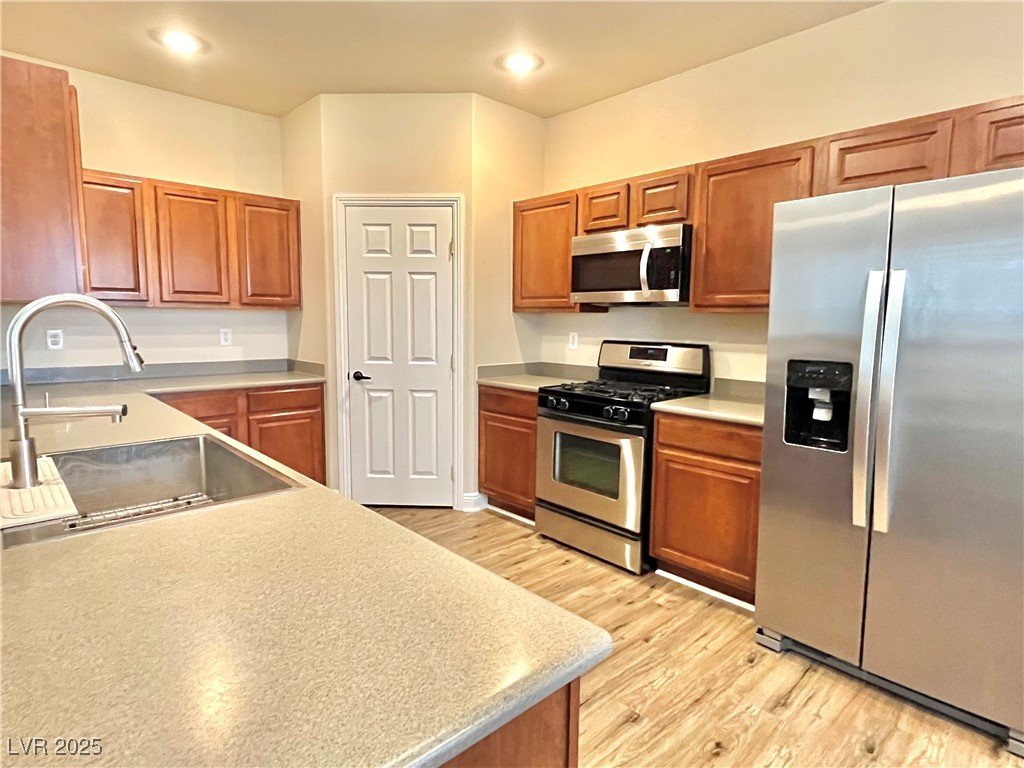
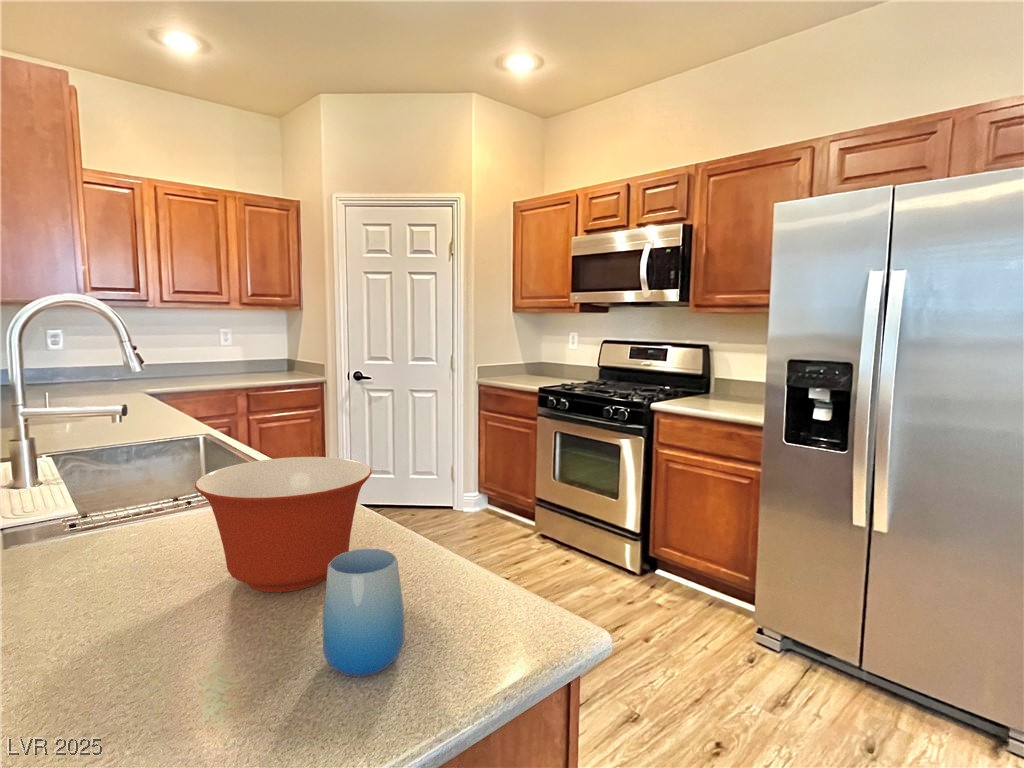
+ mixing bowl (289, 524)
+ cup (363, 610)
